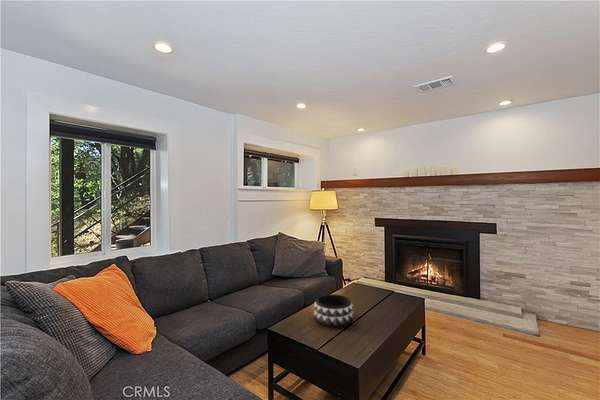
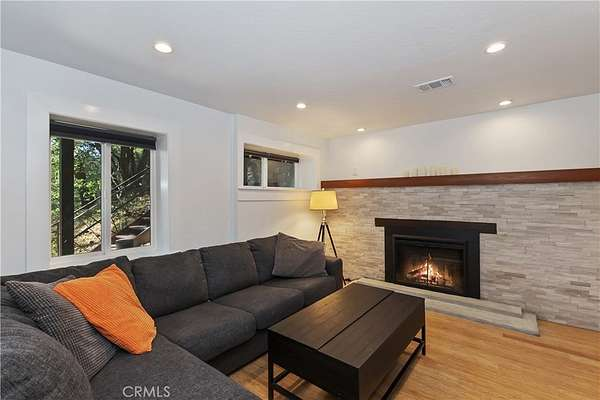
- decorative bowl (333, 309)
